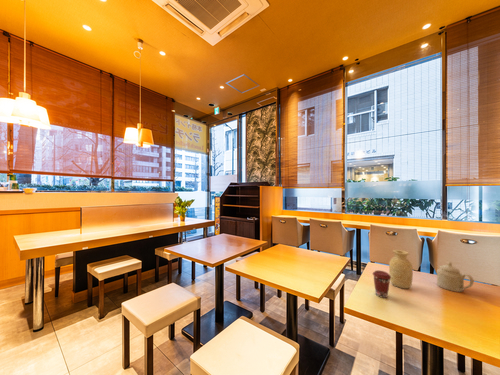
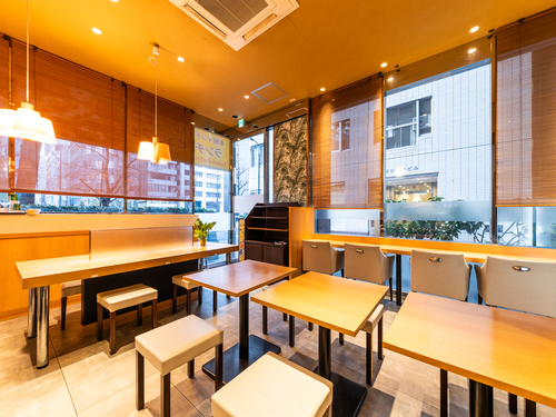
- vase (400, 268)
- coffee cup (381, 284)
- sugar bowl (454, 275)
